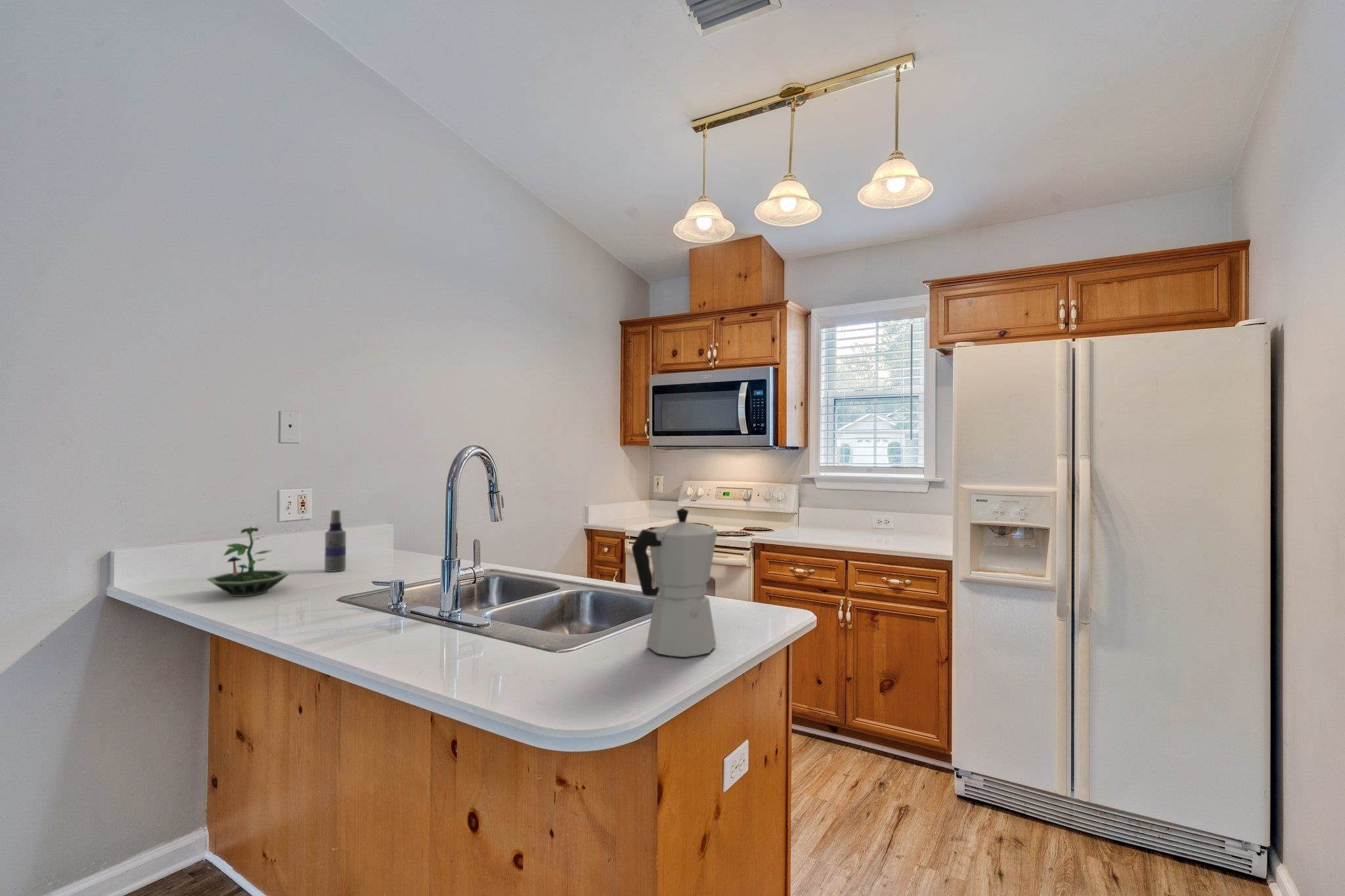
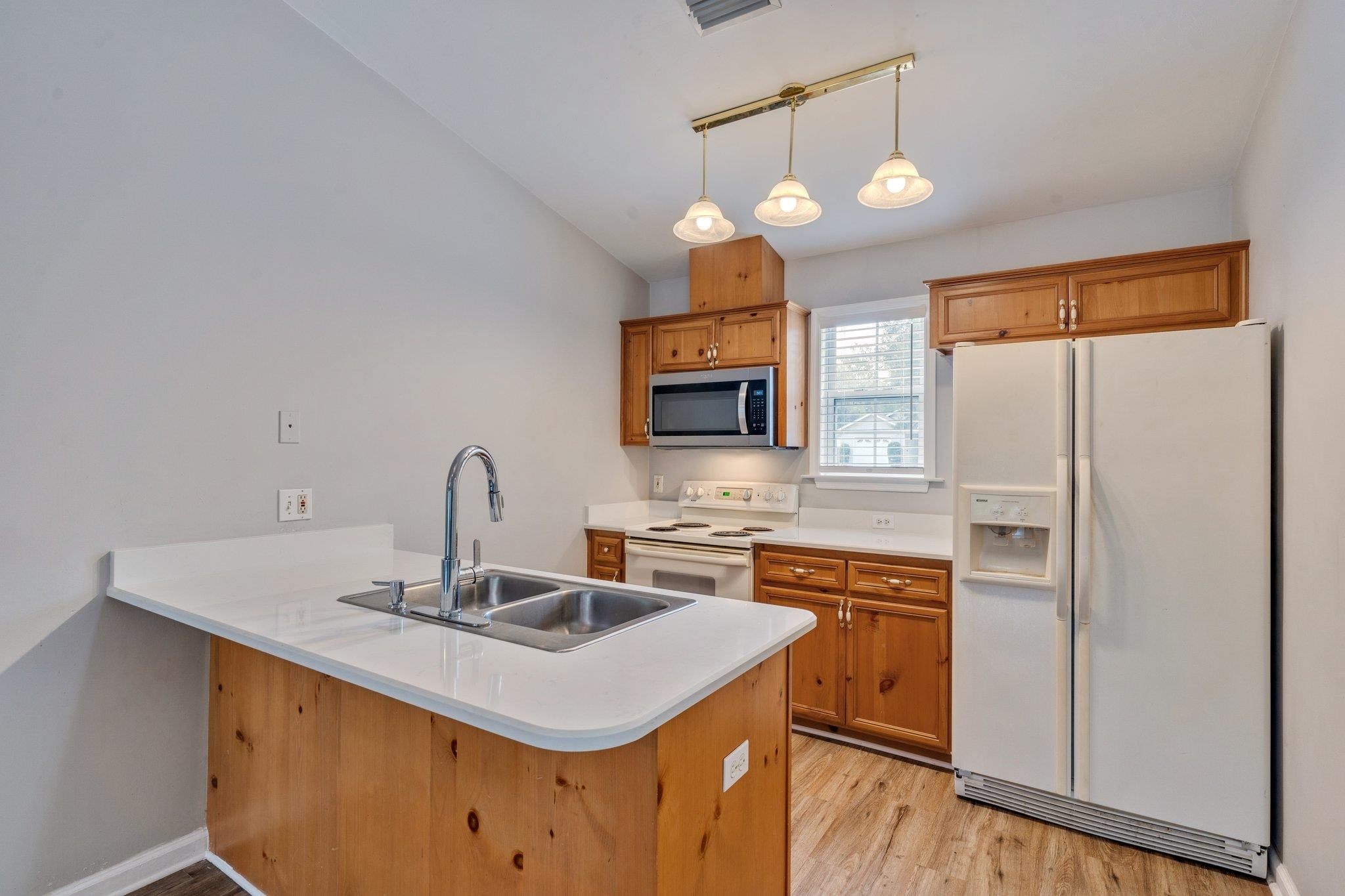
- spray bottle (335, 540)
- terrarium (250, 539)
- moka pot (676, 578)
